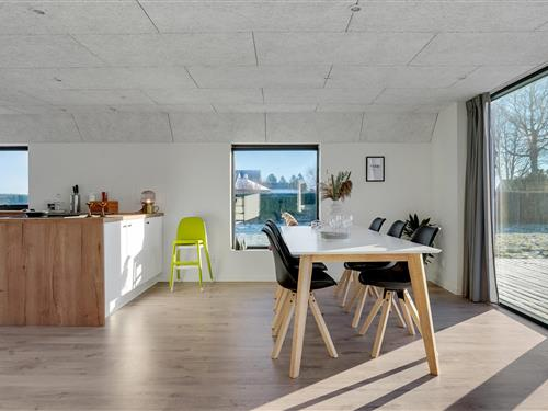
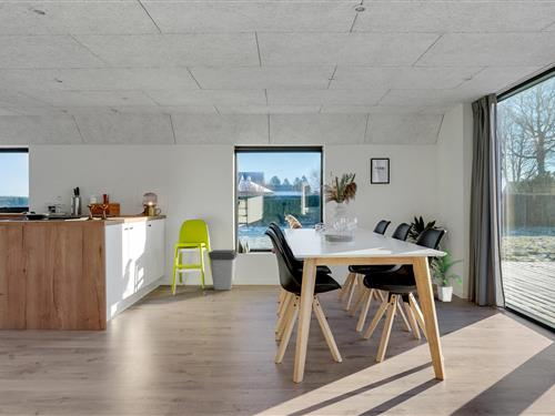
+ trash can (223, 268)
+ indoor plant (442, 273)
